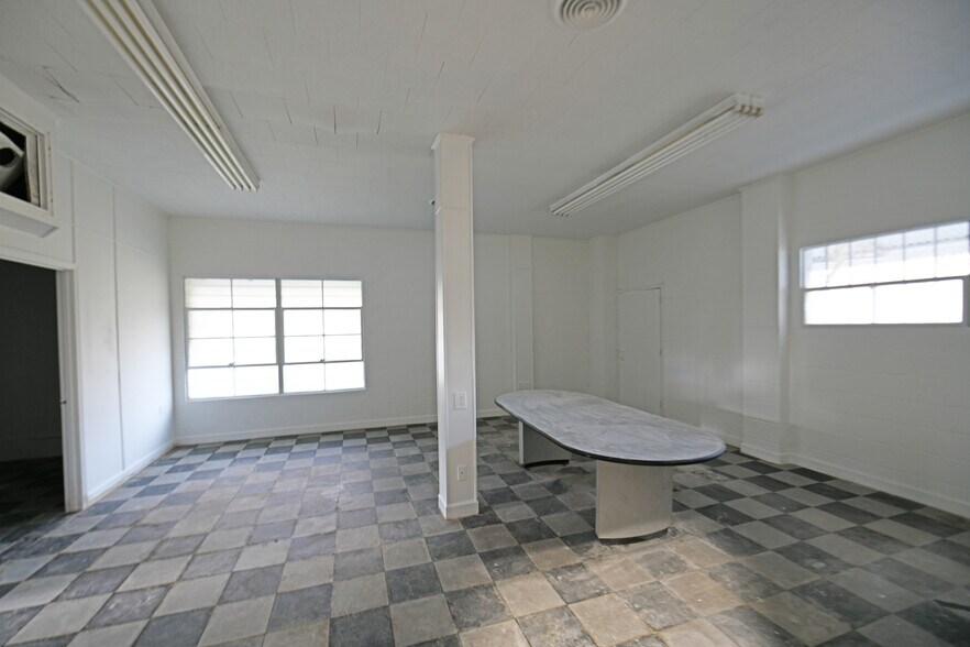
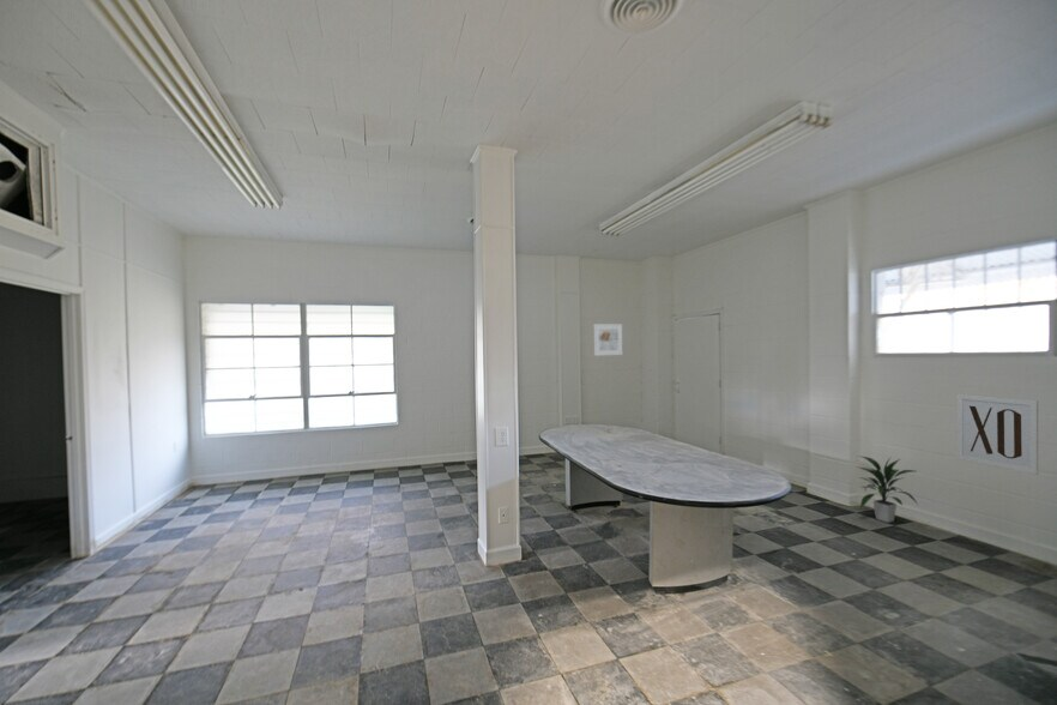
+ wall art (995, 432)
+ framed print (608, 339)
+ indoor plant (881, 487)
